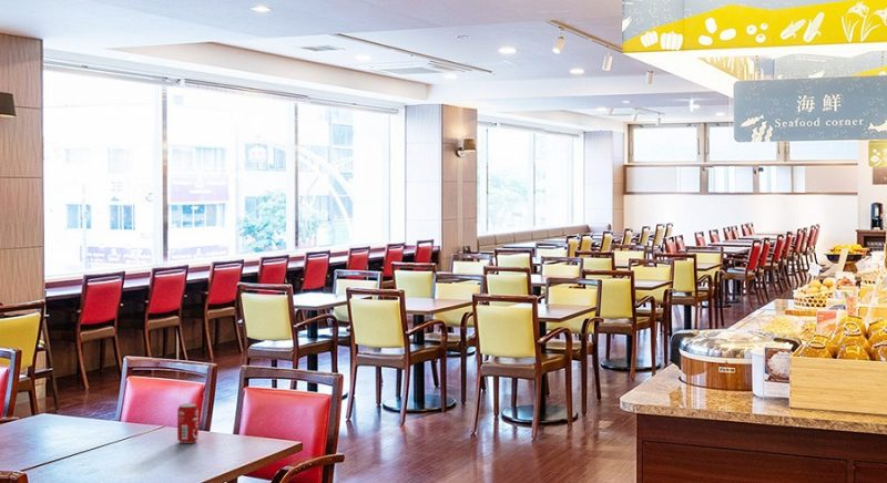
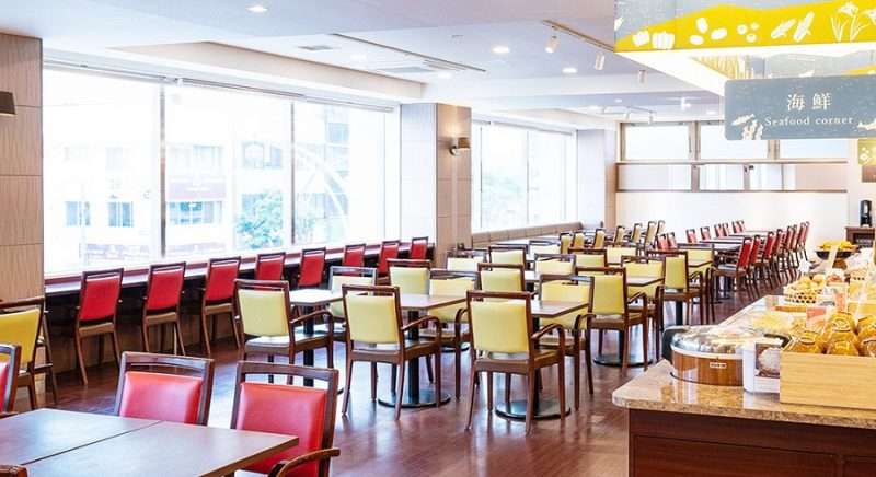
- beverage can (187, 422)
